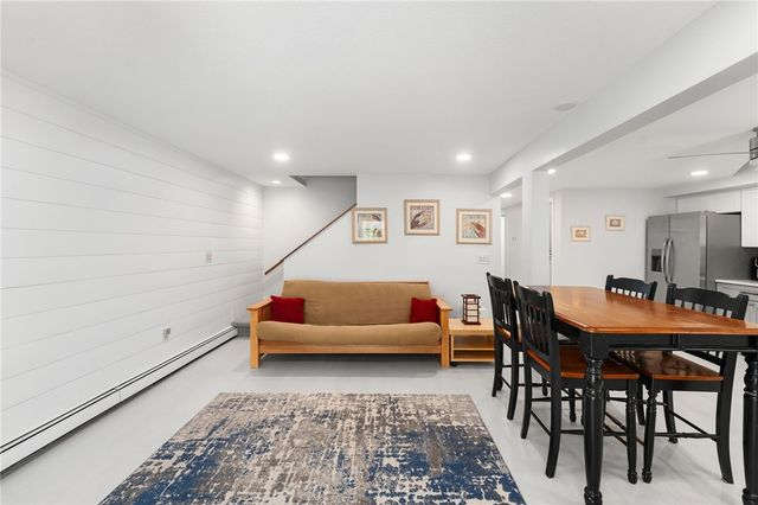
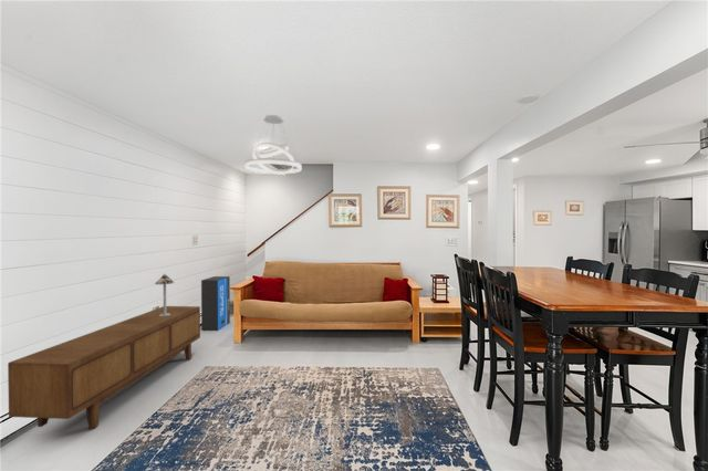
+ pendant light (273, 145)
+ air purifier (216, 302)
+ sideboard (129, 356)
+ table lamp (164, 293)
